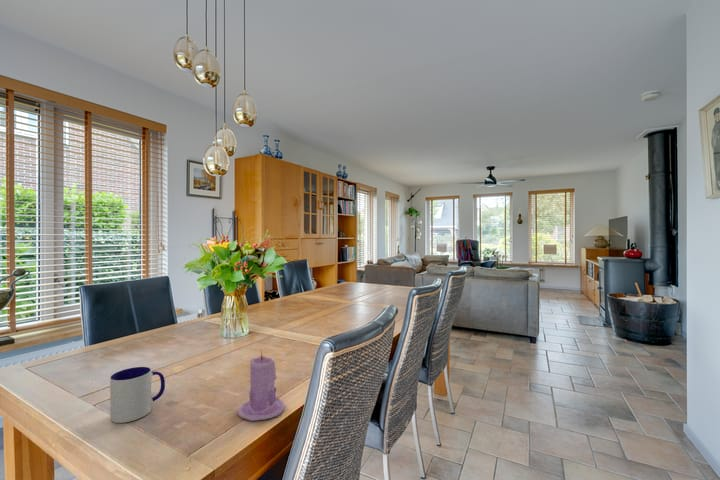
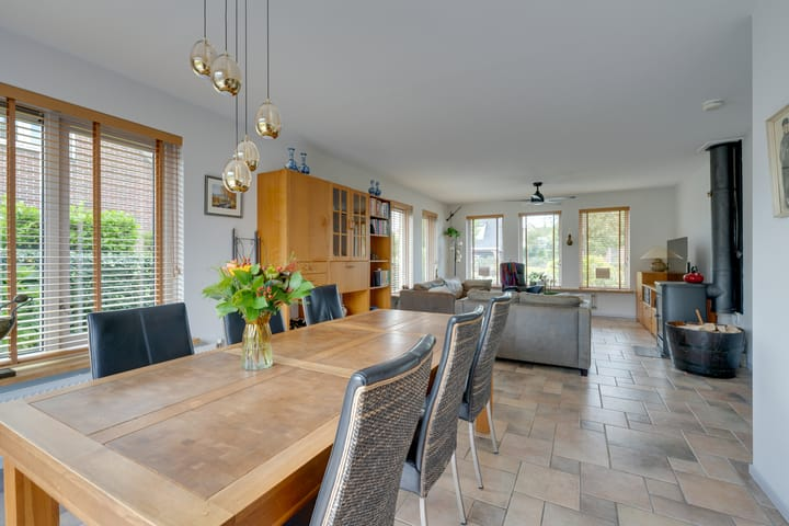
- candle (261, 380)
- mug (139, 390)
